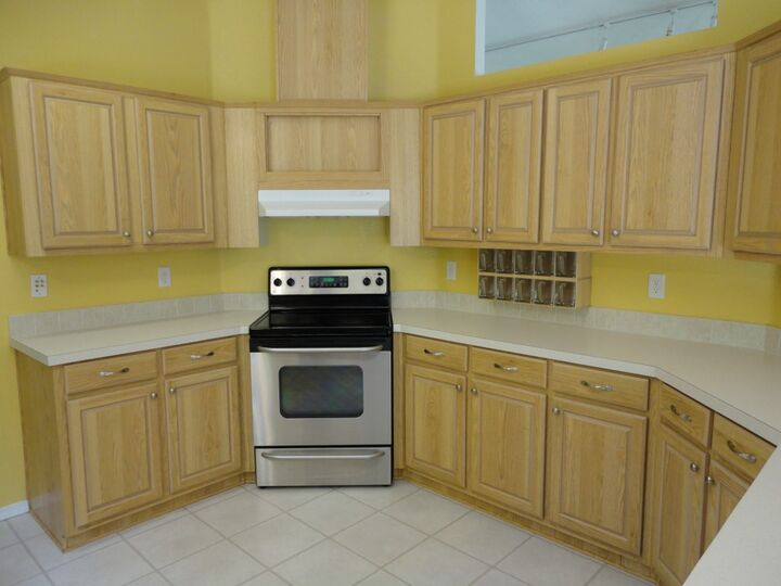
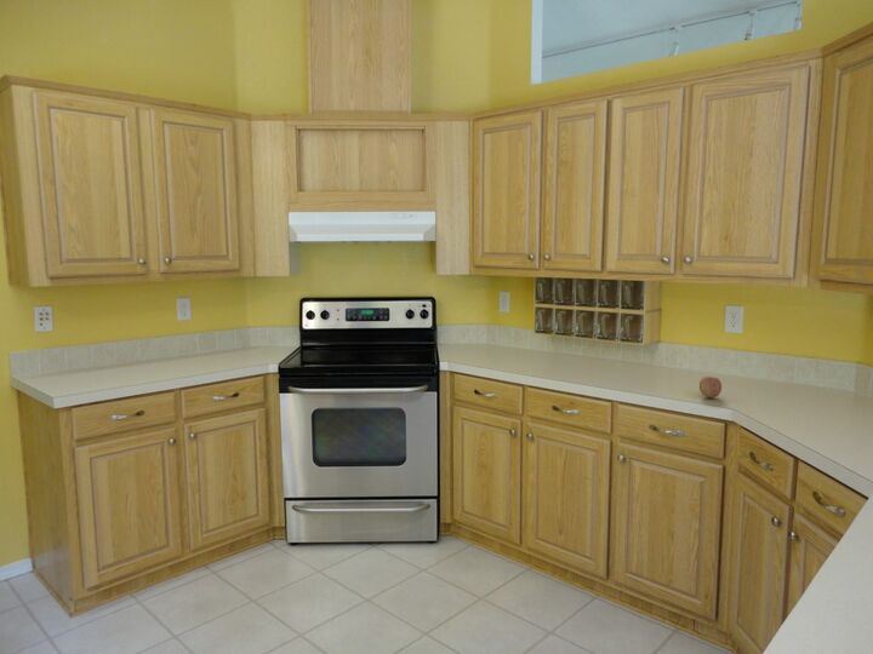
+ fruit (709, 386)
